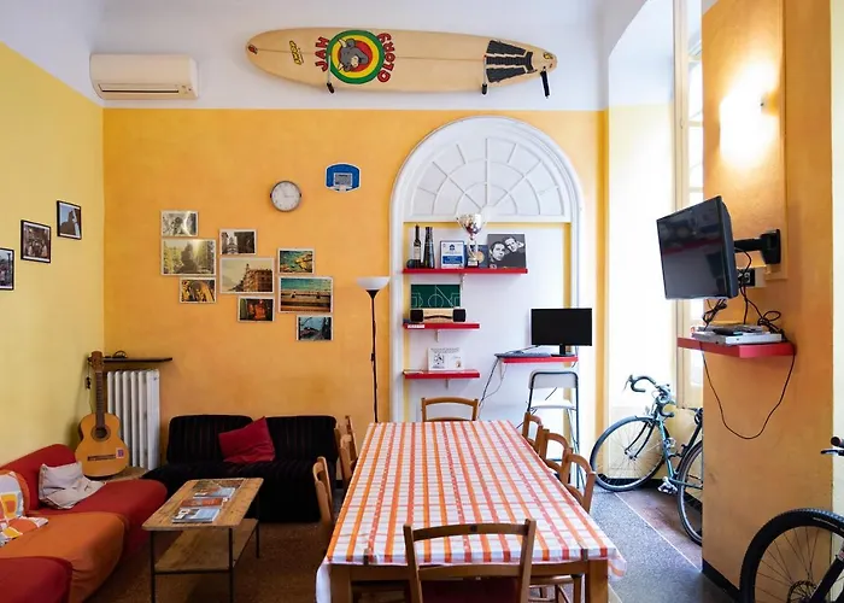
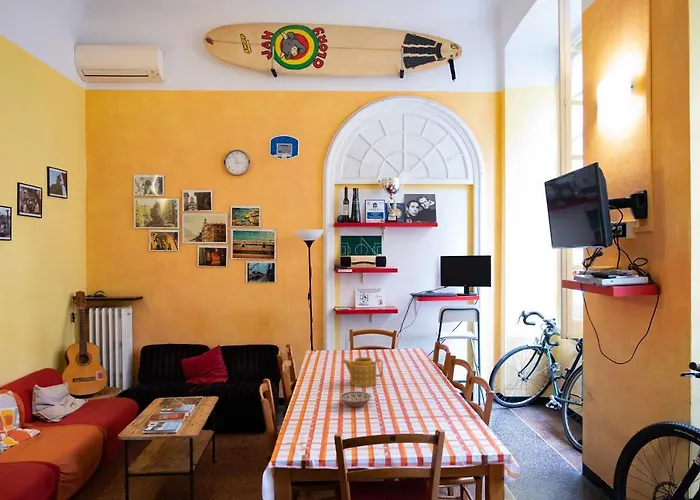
+ bowl (355, 400)
+ teapot (362, 371)
